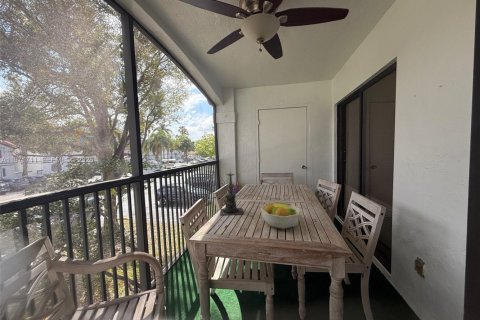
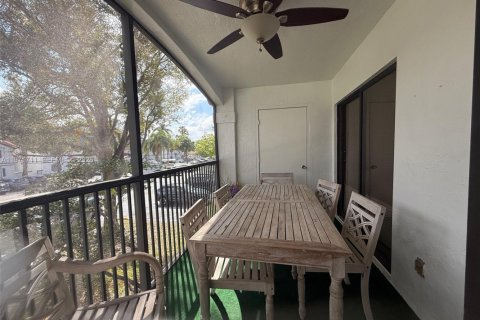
- candle holder (230, 189)
- fruit bowl (280, 212)
